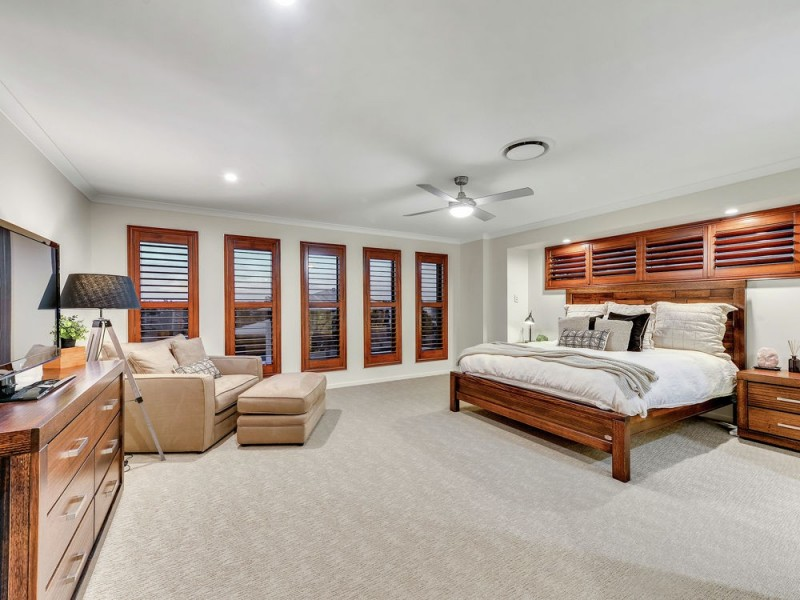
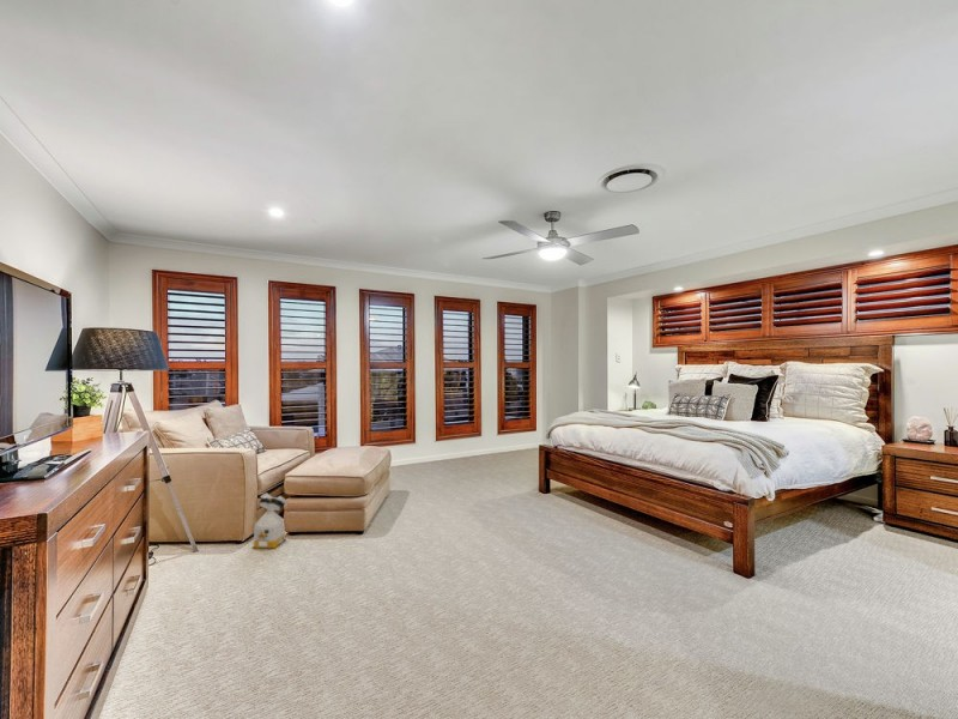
+ bag (269, 518)
